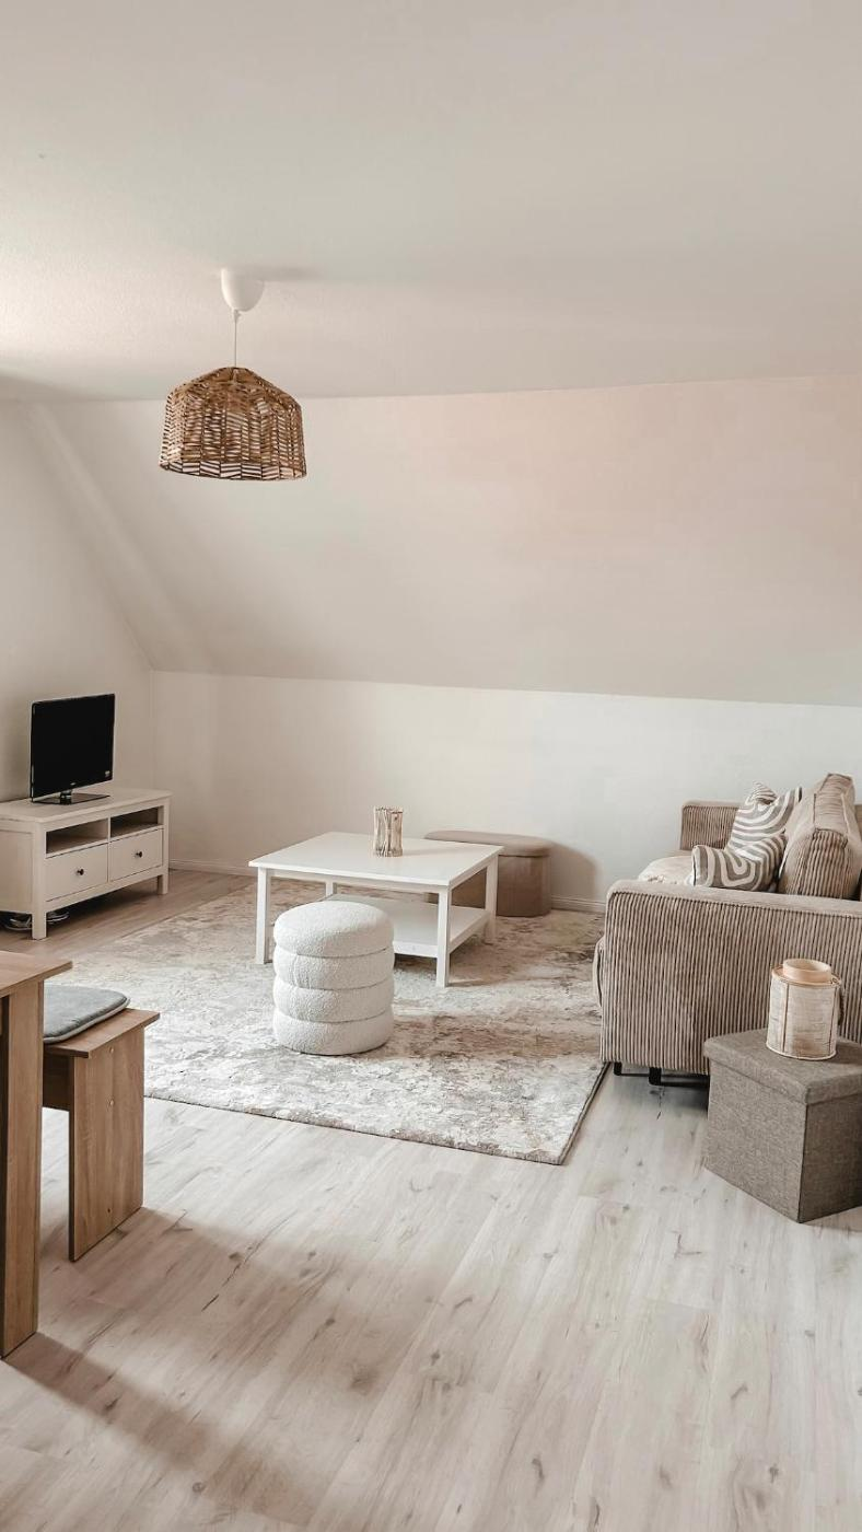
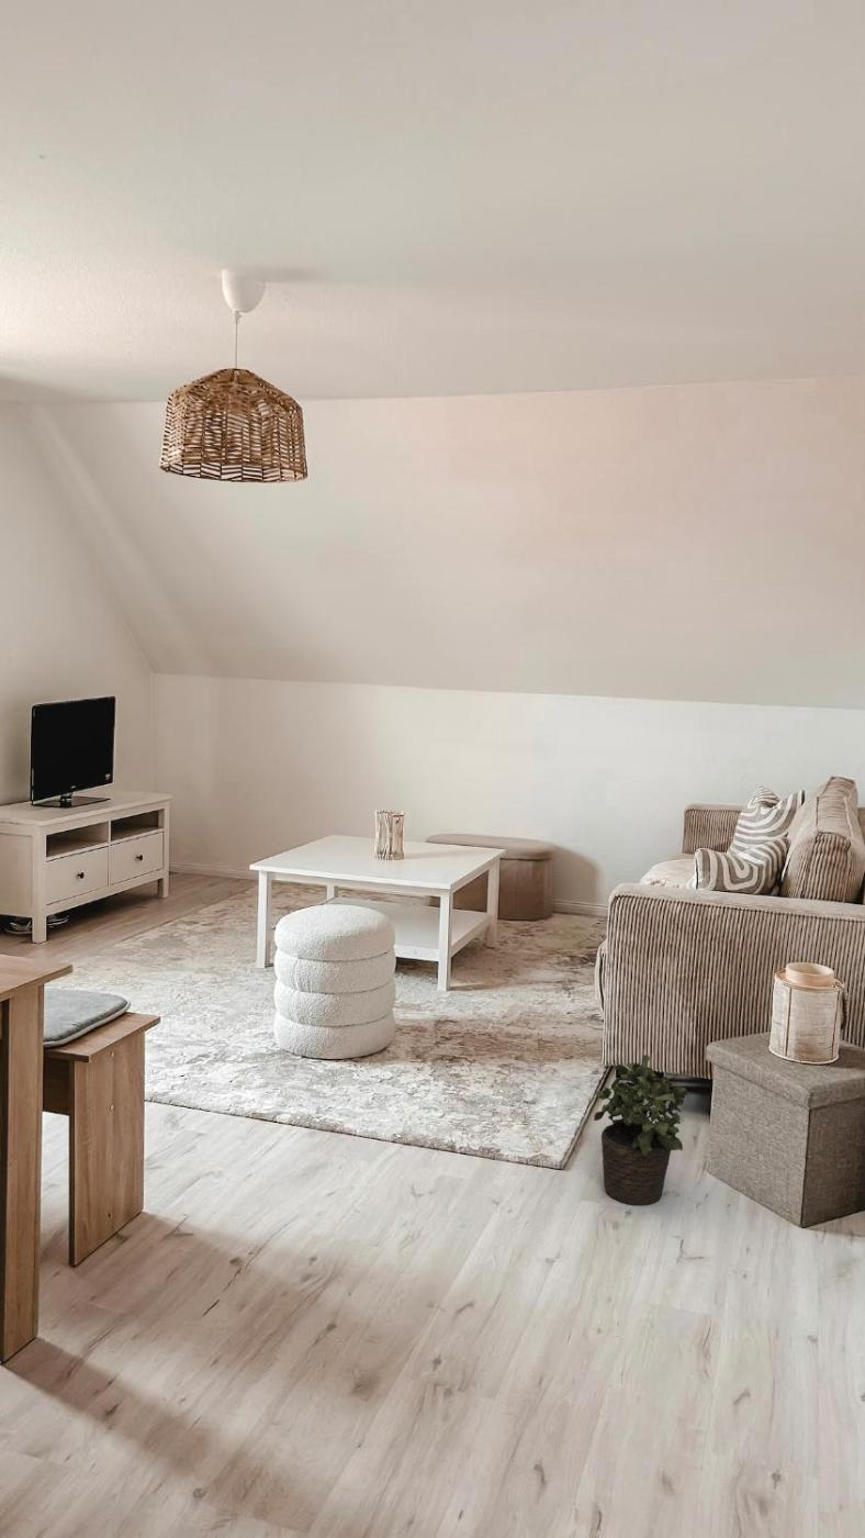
+ potted plant (640, 1125)
